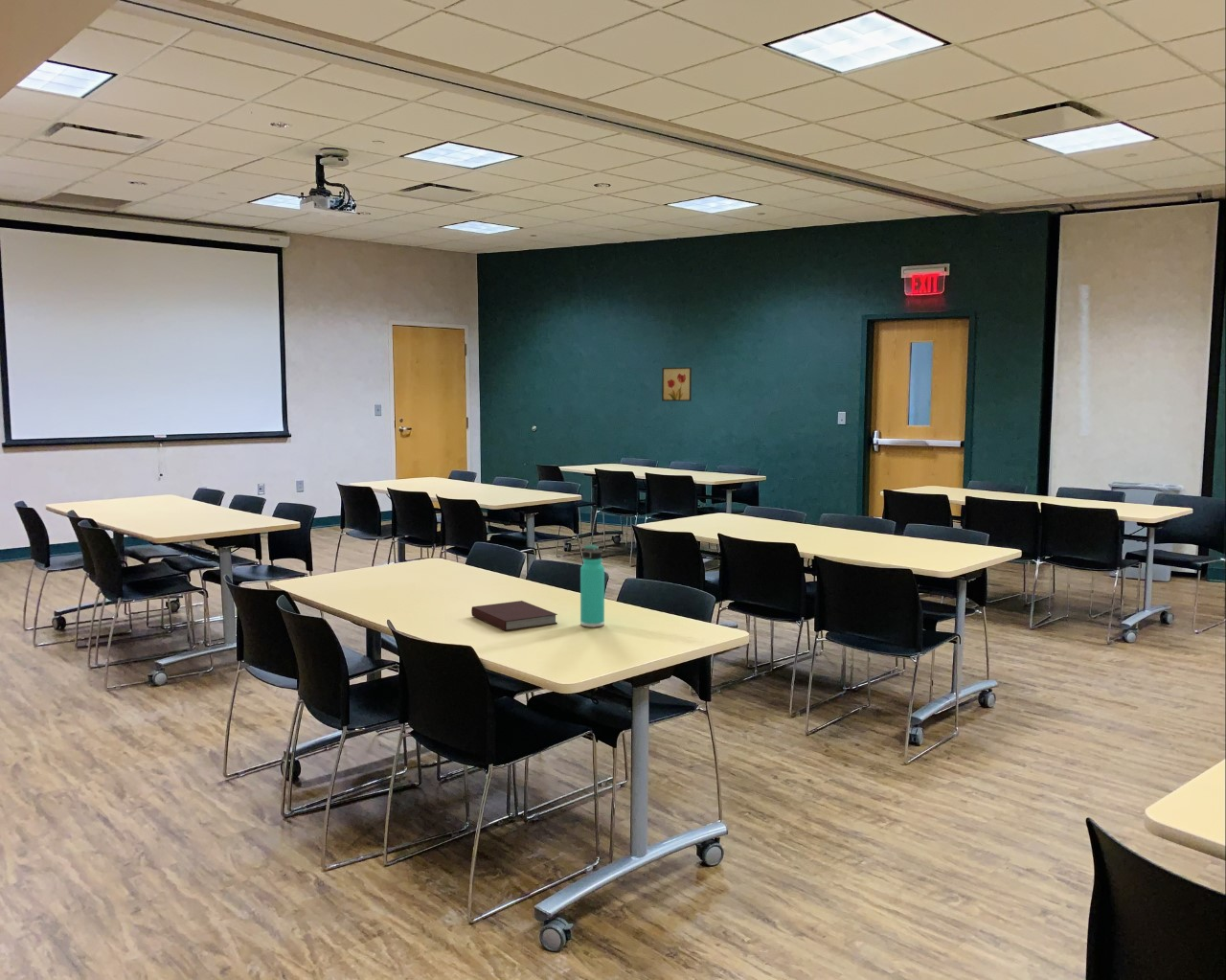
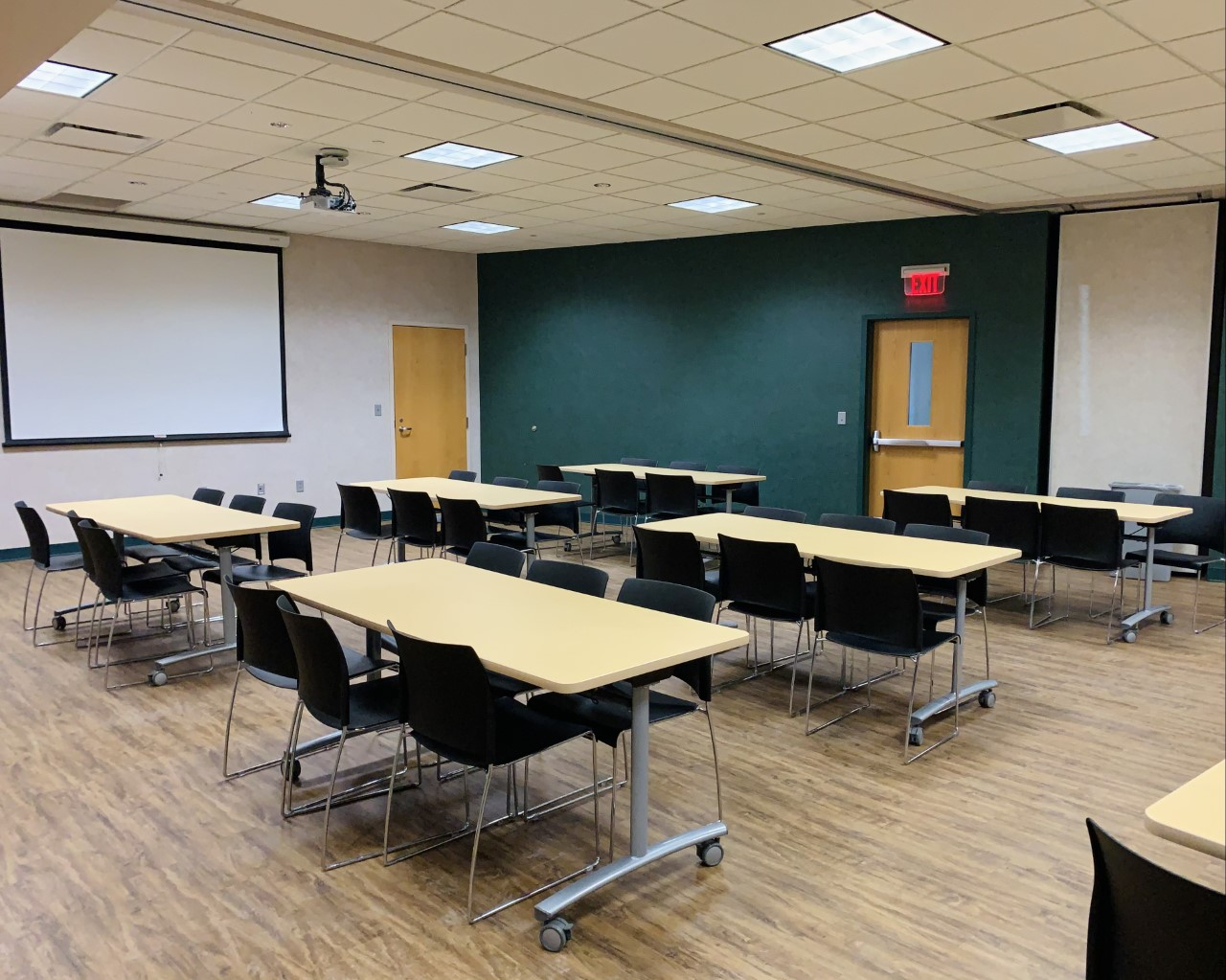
- wall art (676, 384)
- thermos bottle (592, 584)
- notebook (513, 615)
